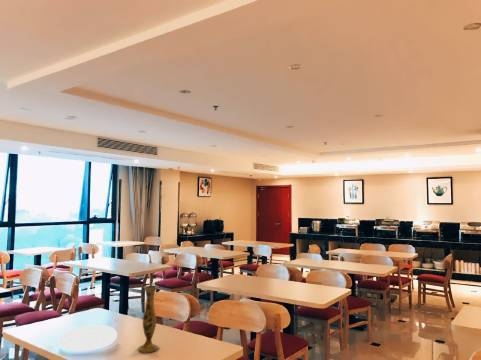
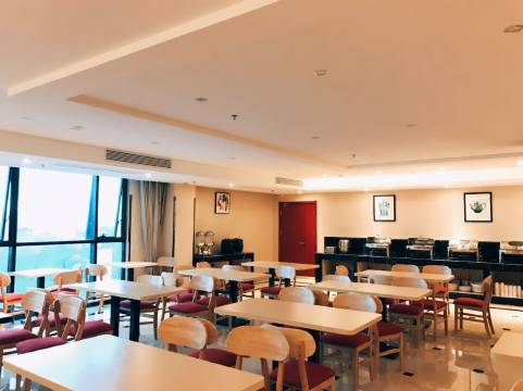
- plate (88, 337)
- vase (149, 317)
